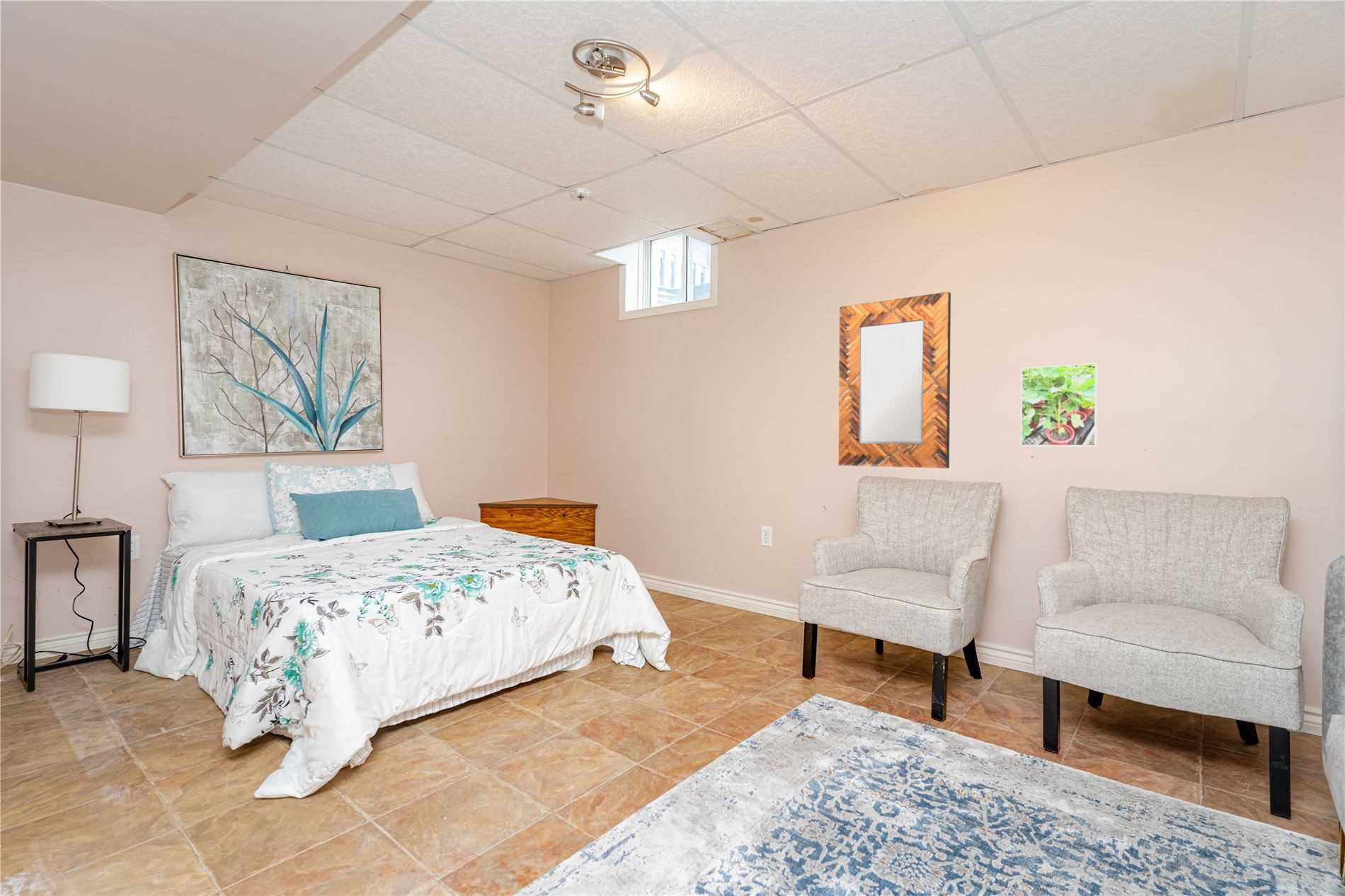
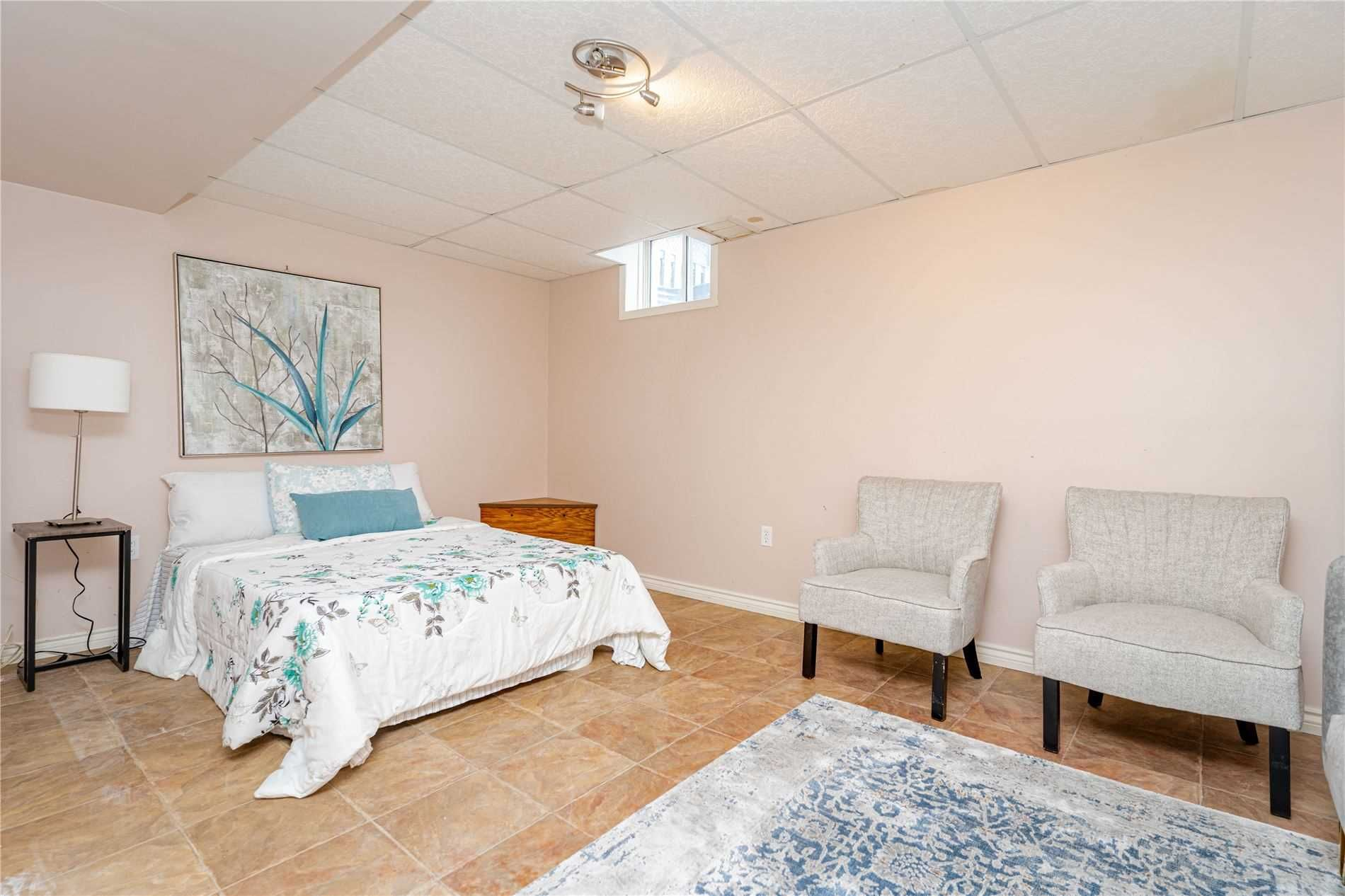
- smoke detector (580, 195)
- home mirror (891, 383)
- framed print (1058, 406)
